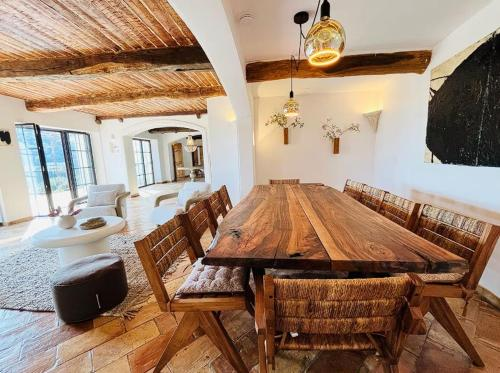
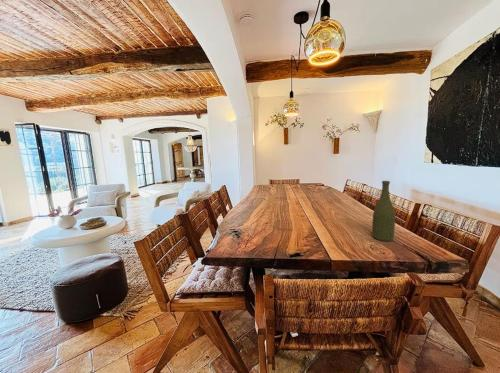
+ bottle (384, 210)
